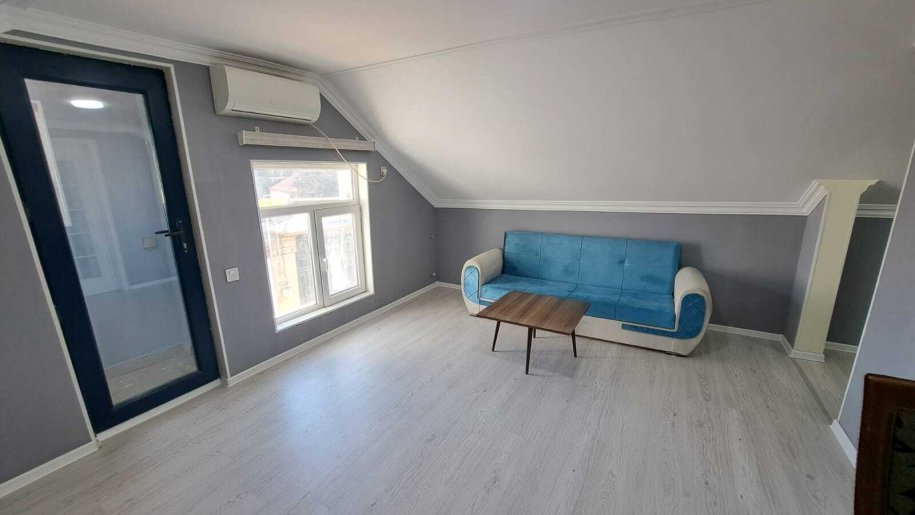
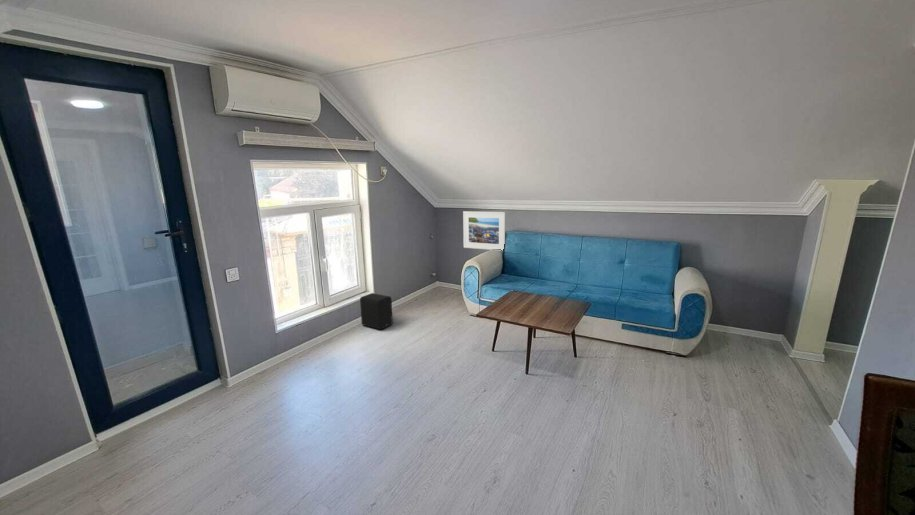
+ speaker (375, 310)
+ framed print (483, 230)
